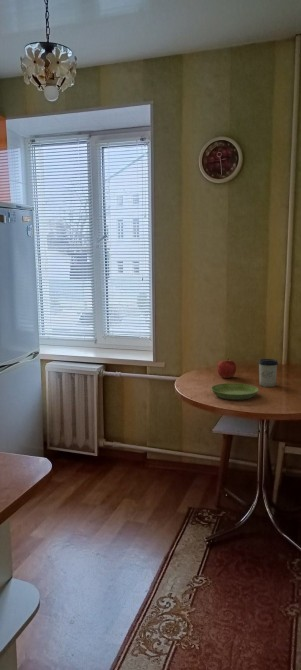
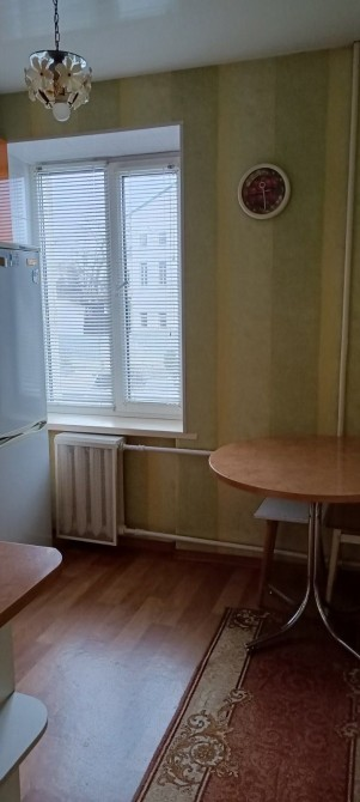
- cup (267, 372)
- saucer (234, 391)
- apple (226, 367)
